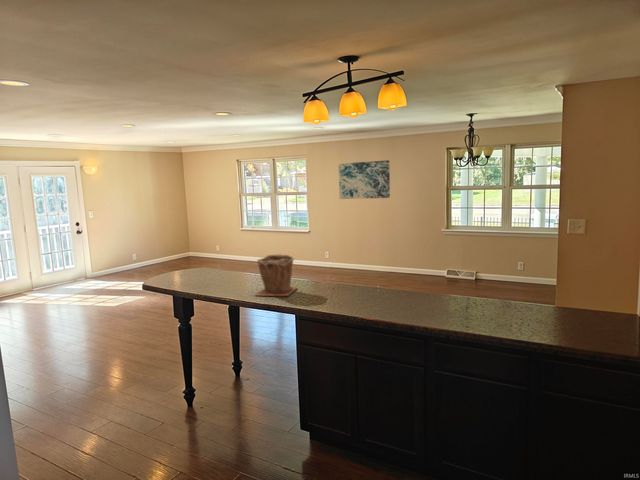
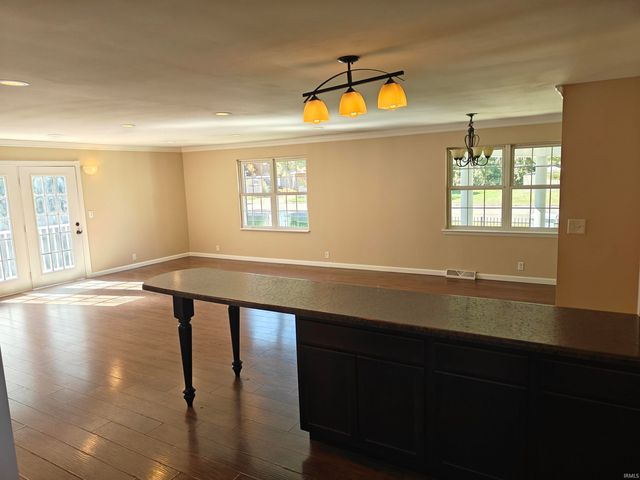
- wall art (363, 180)
- plant pot (275, 274)
